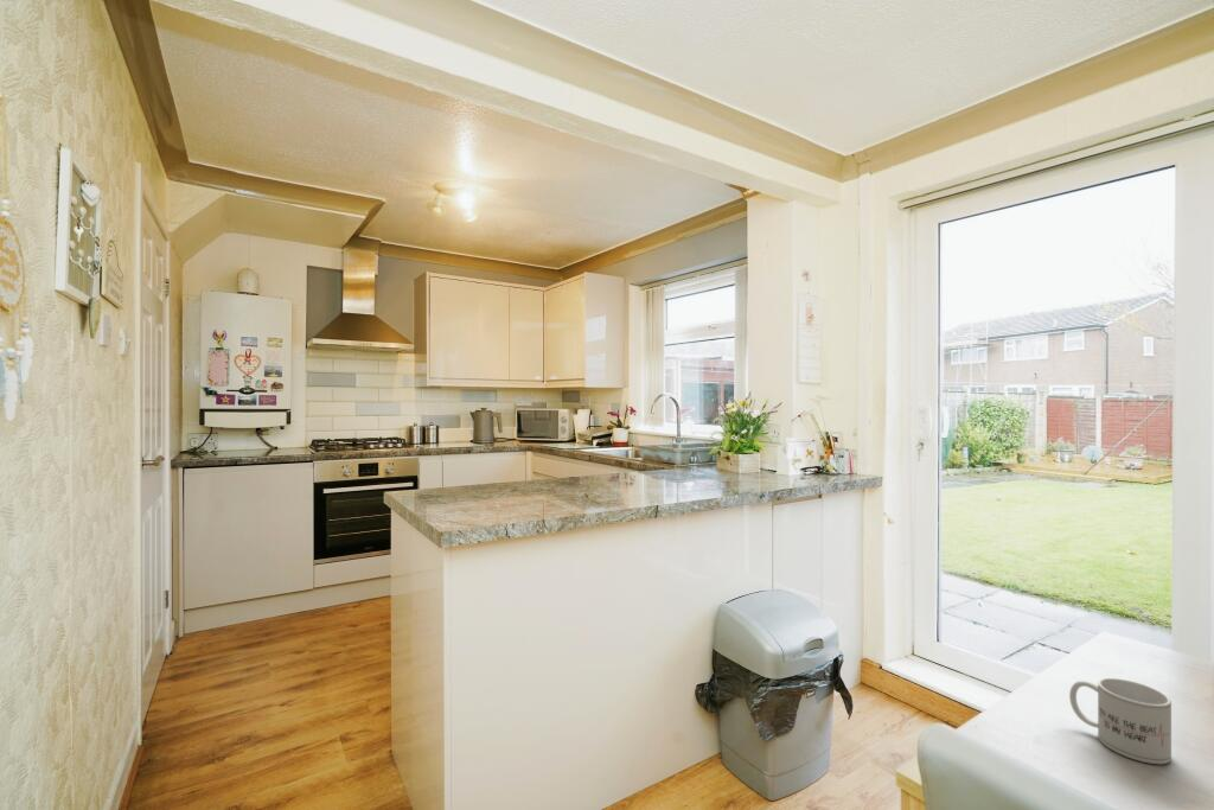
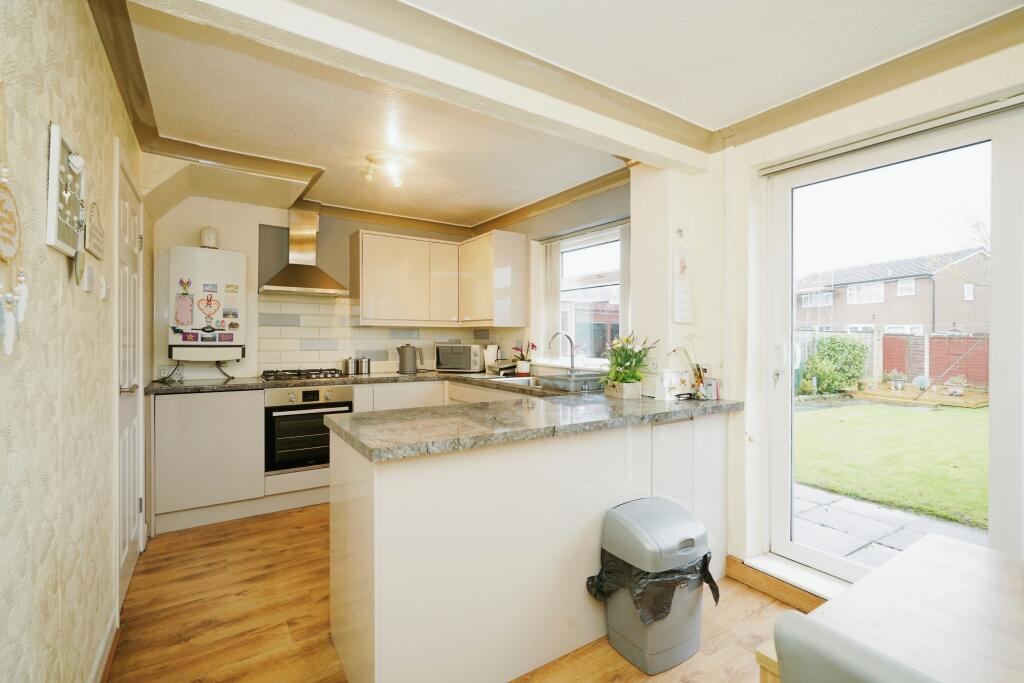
- mug (1117, 713)
